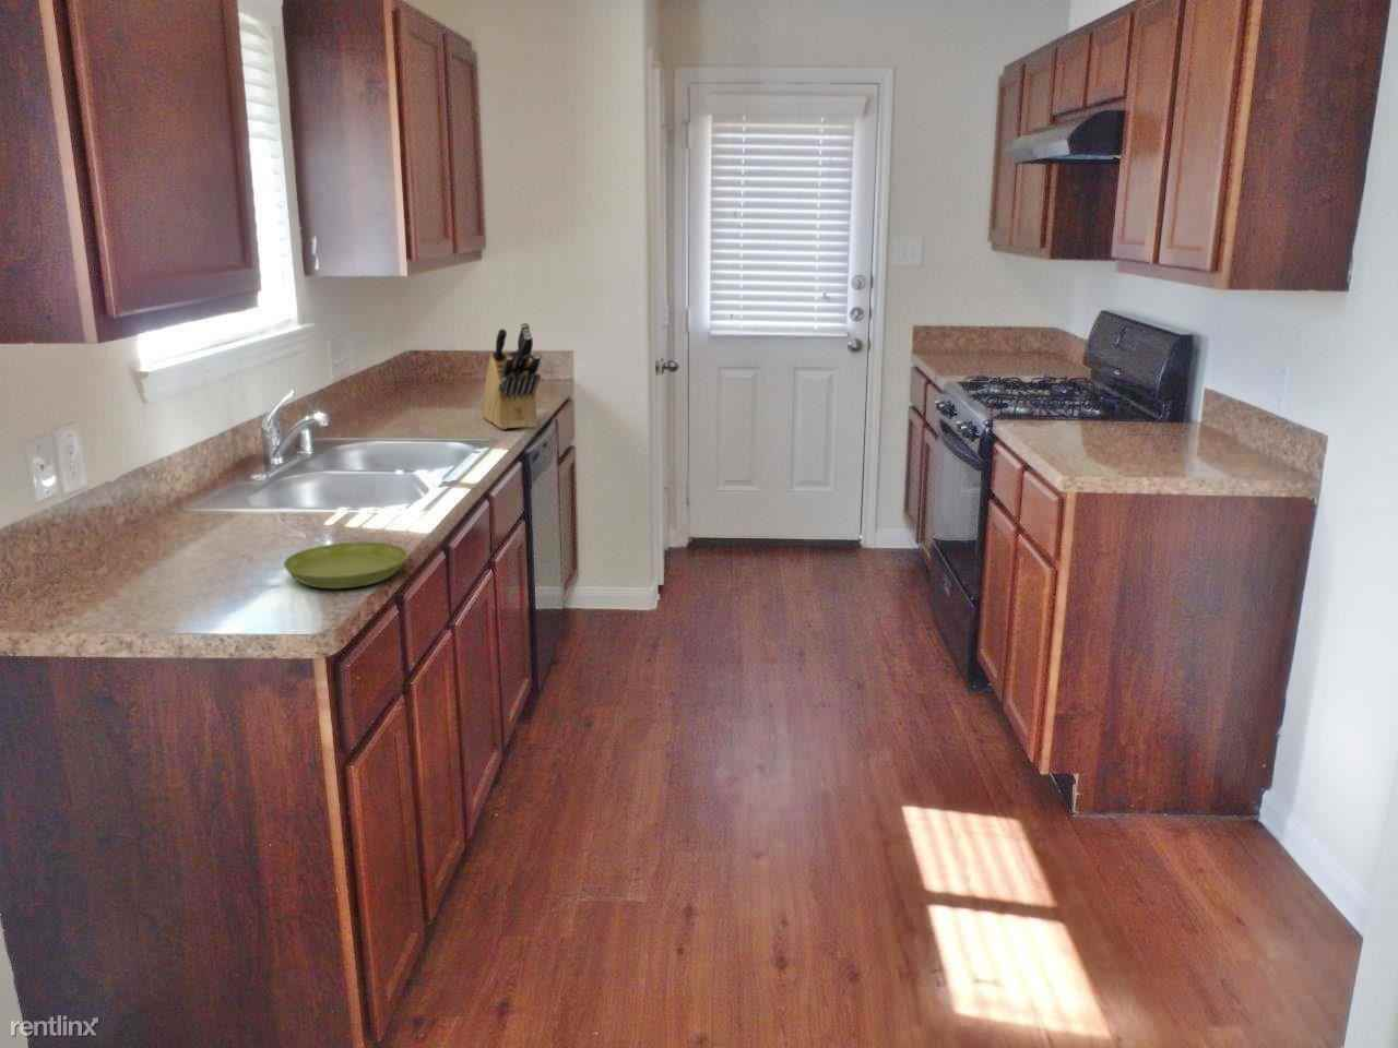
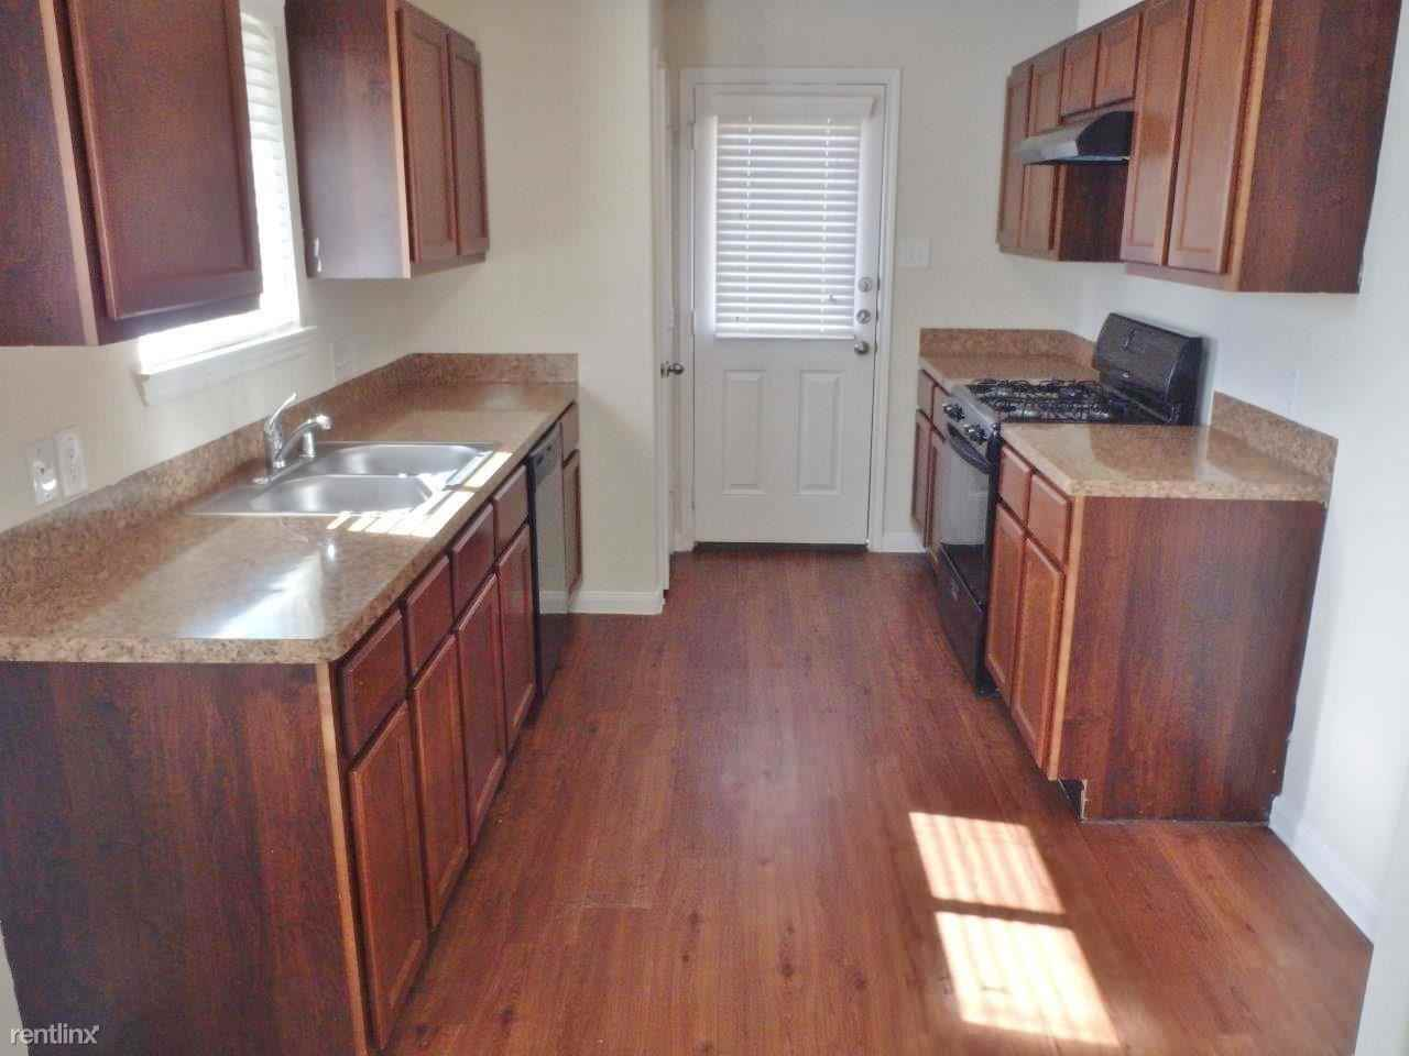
- knife block (509, 372)
- saucer (347, 566)
